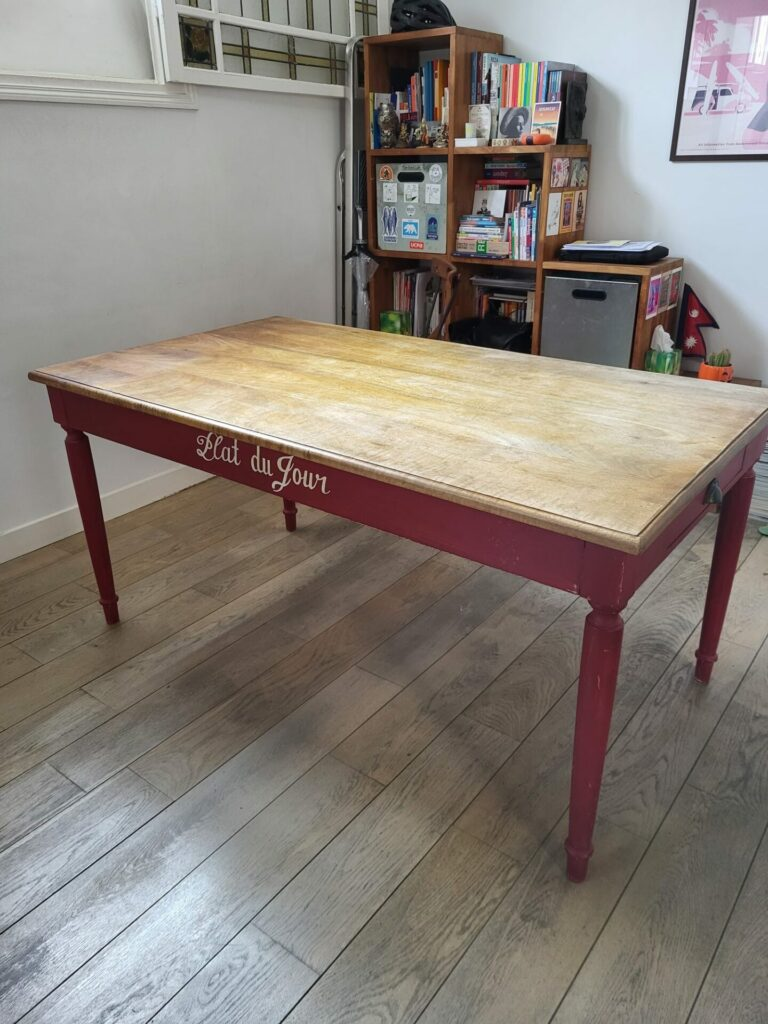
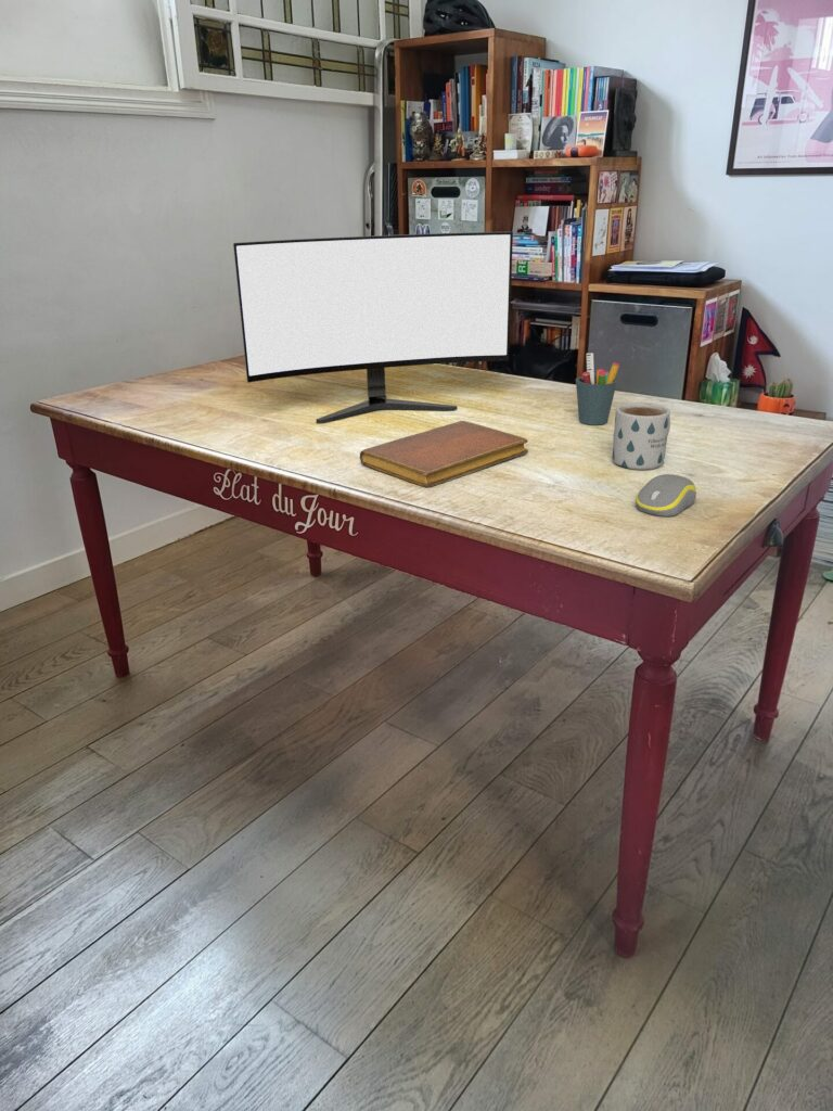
+ pen holder (595, 390)
+ mug (646, 434)
+ notebook (445, 450)
+ computer mouse (667, 491)
+ monitor (379, 327)
